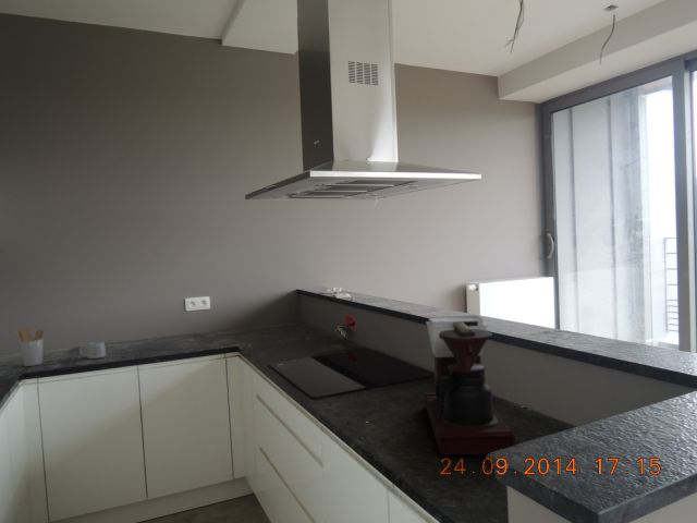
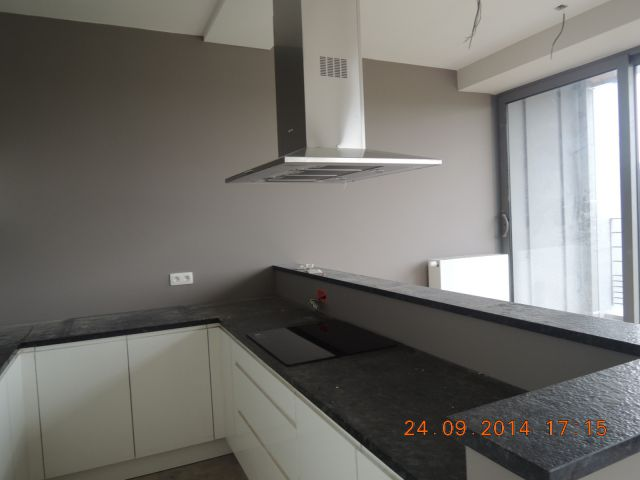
- coffee maker (462, 376)
- utensil holder (28, 345)
- mug (93, 350)
